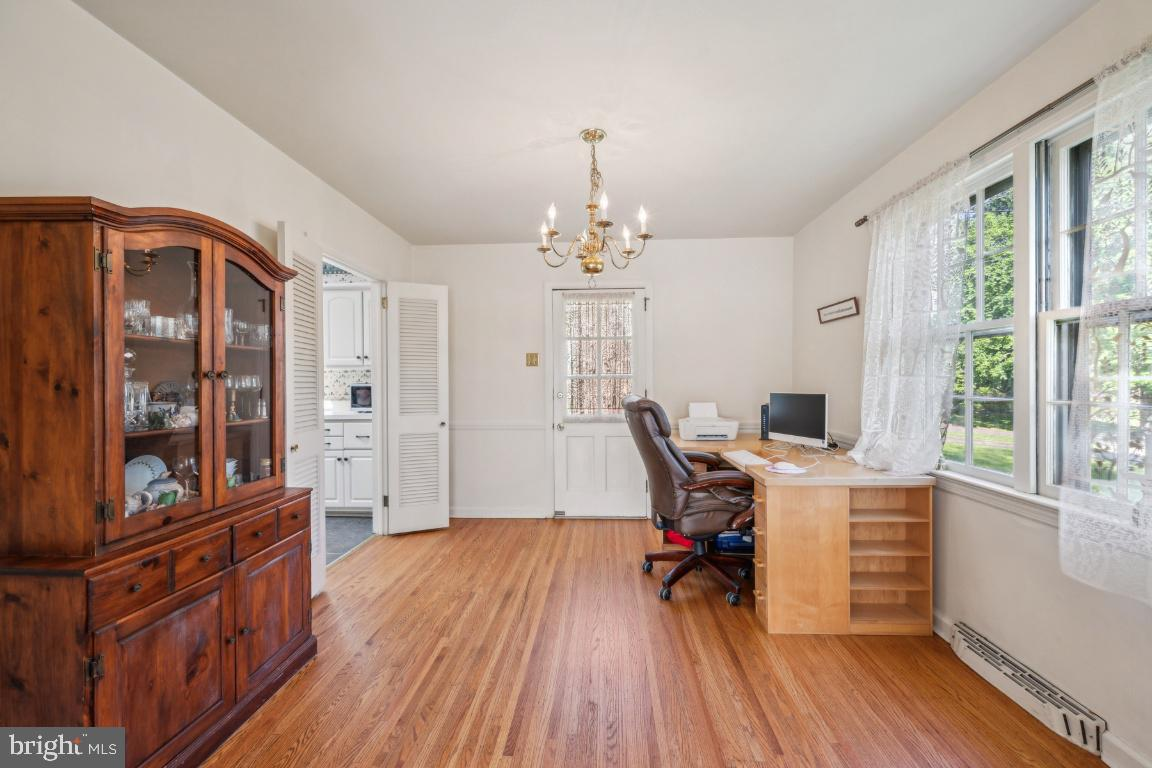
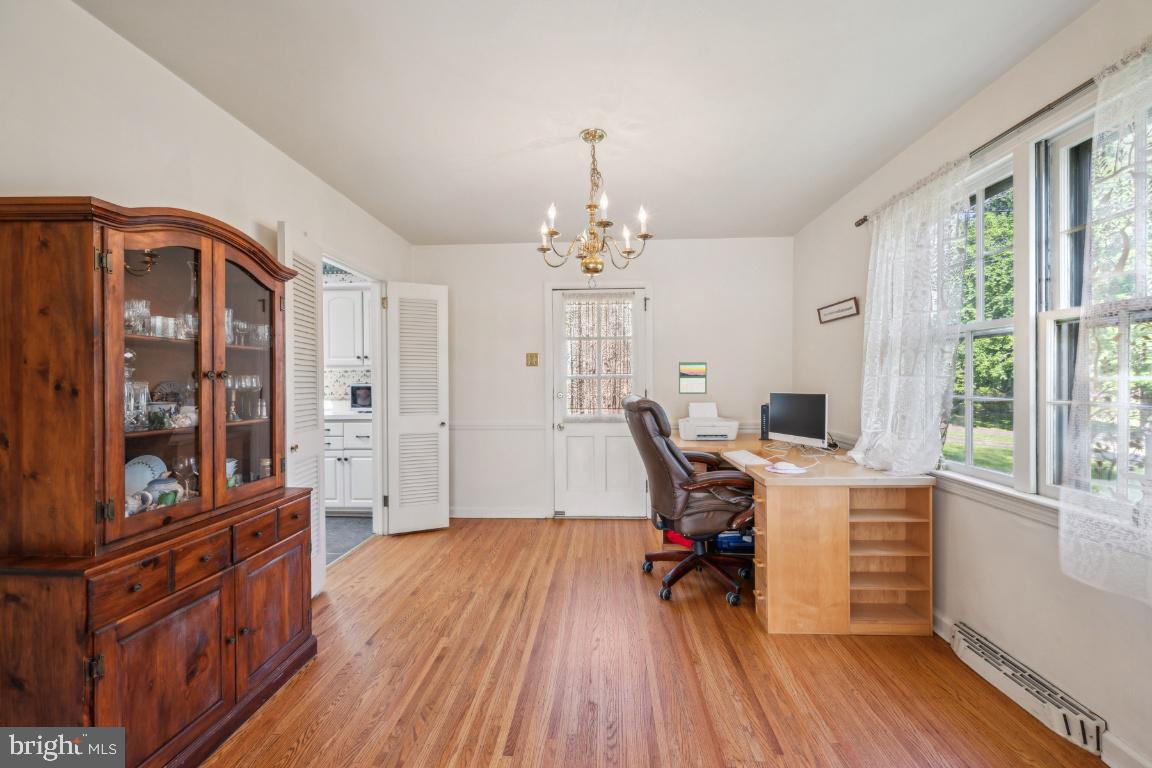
+ calendar (692, 377)
